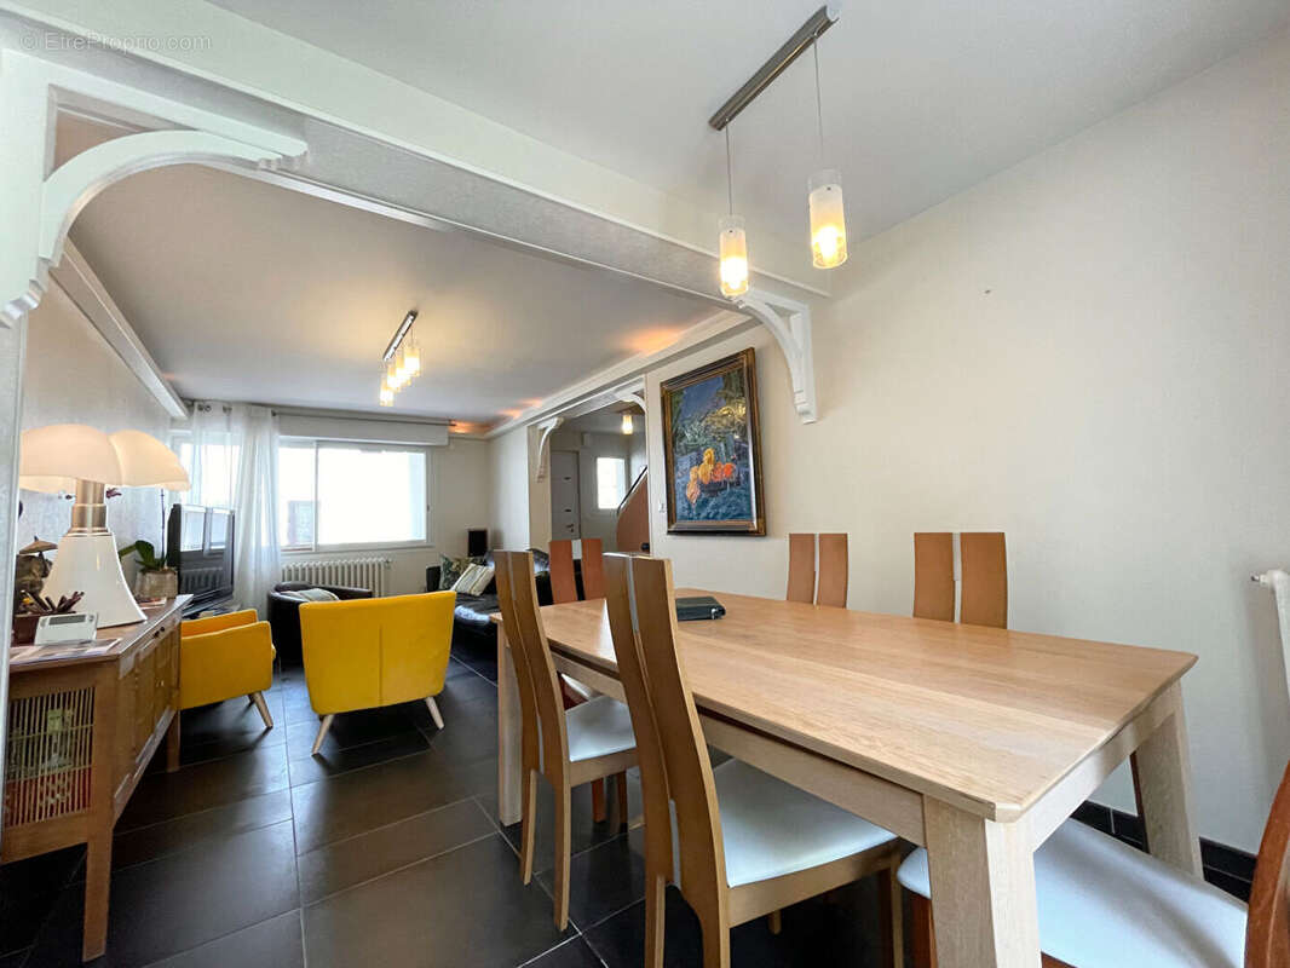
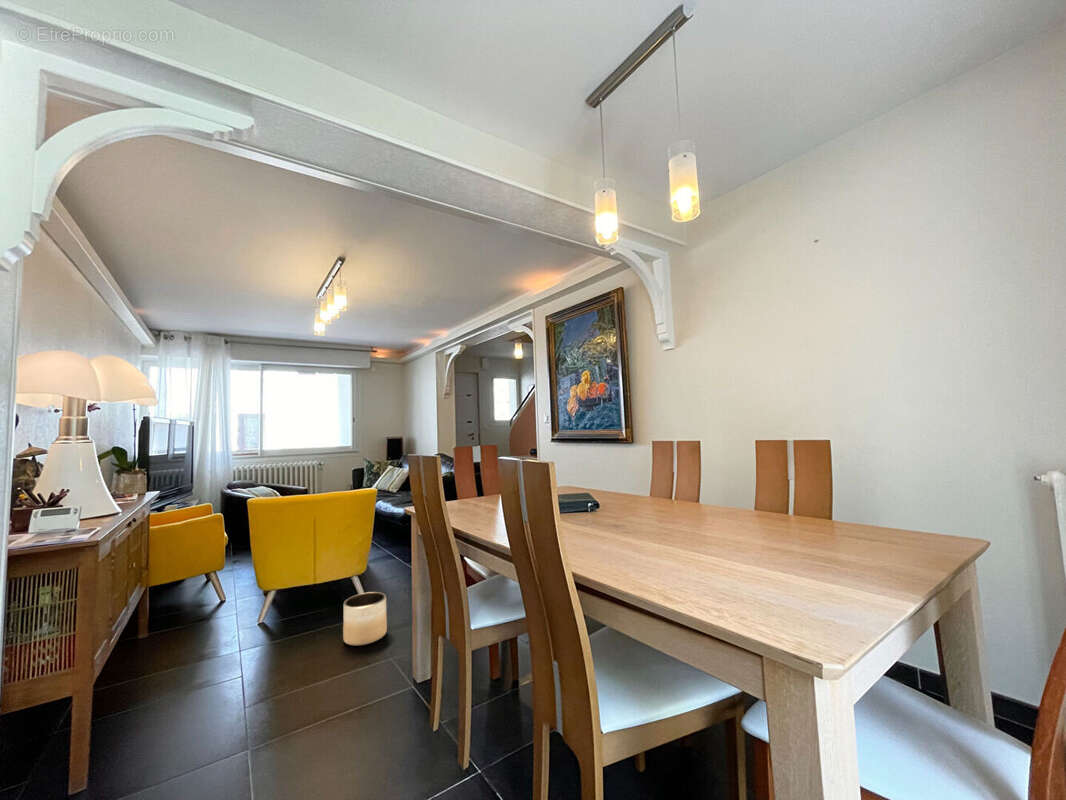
+ planter (365, 618)
